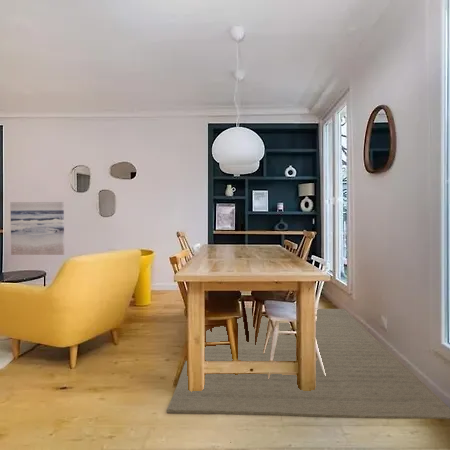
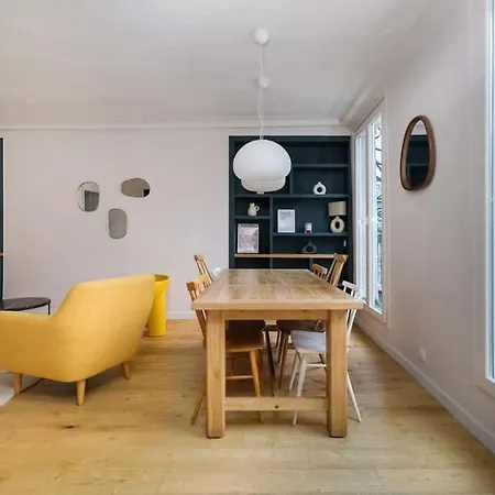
- rug (286, 342)
- wall art (37, 228)
